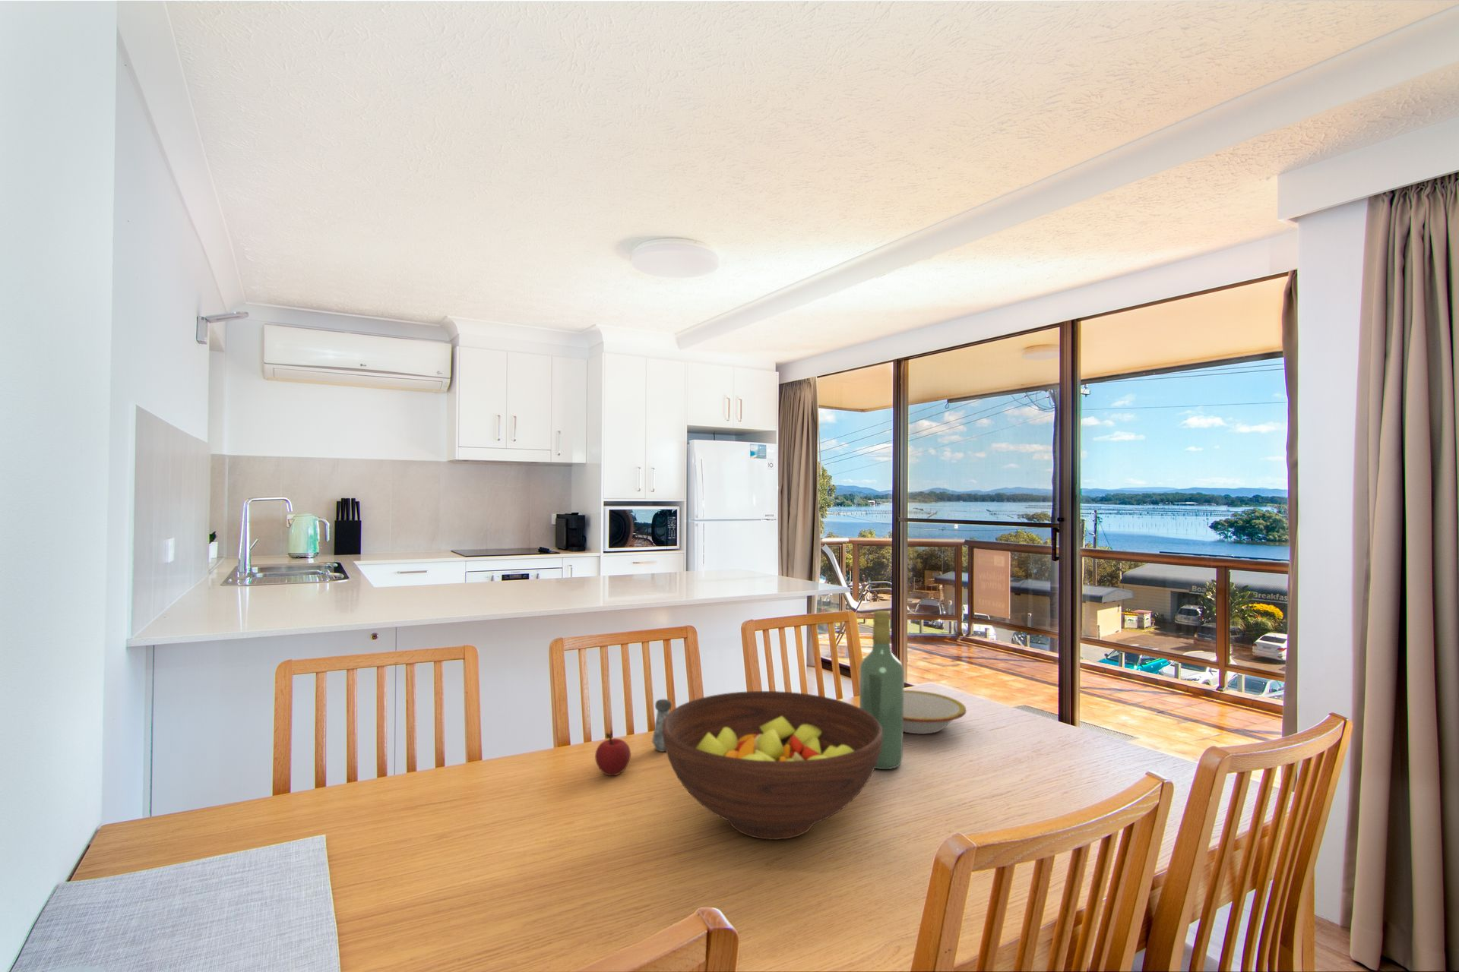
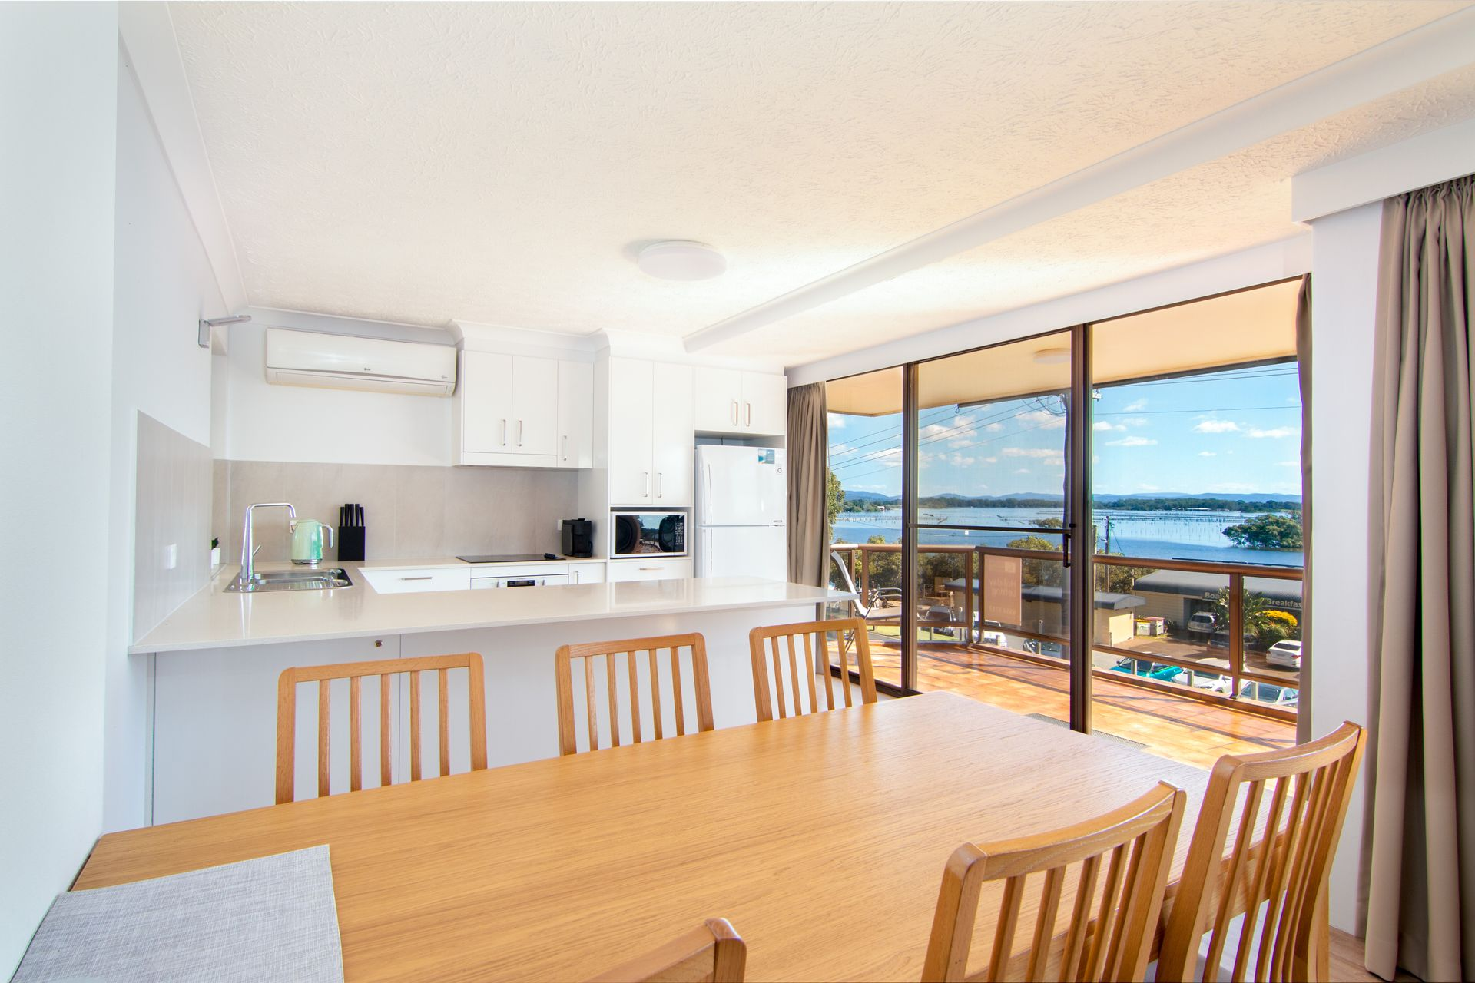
- fruit bowl (771, 771)
- wine bottle (881, 688)
- apple (612, 752)
- salt shaker (662, 725)
- bowl (913, 714)
